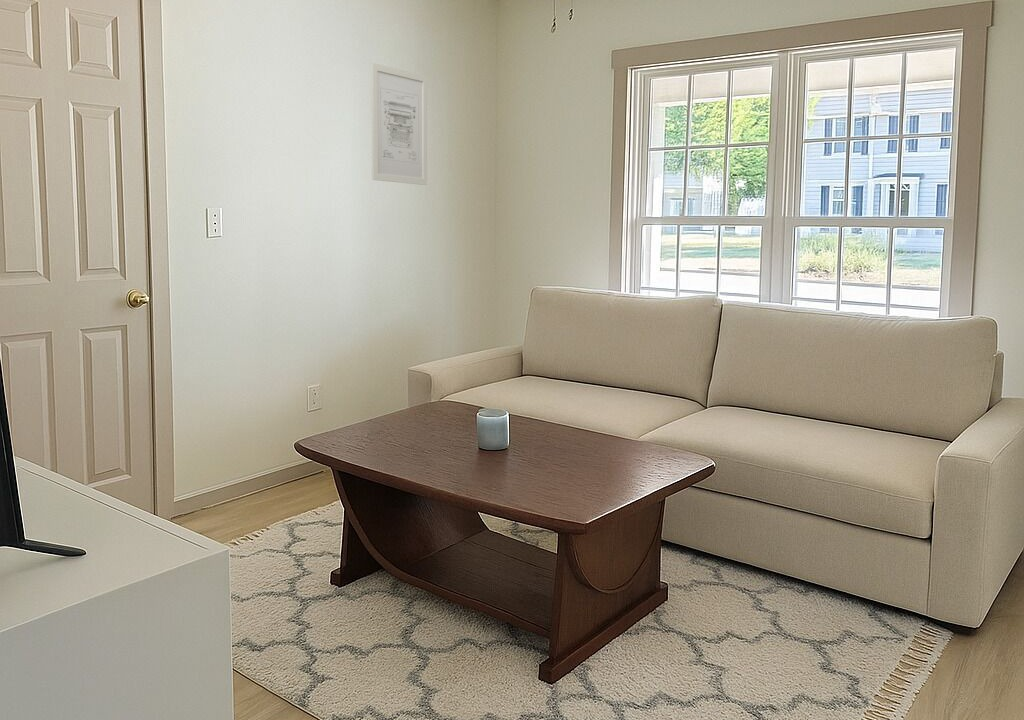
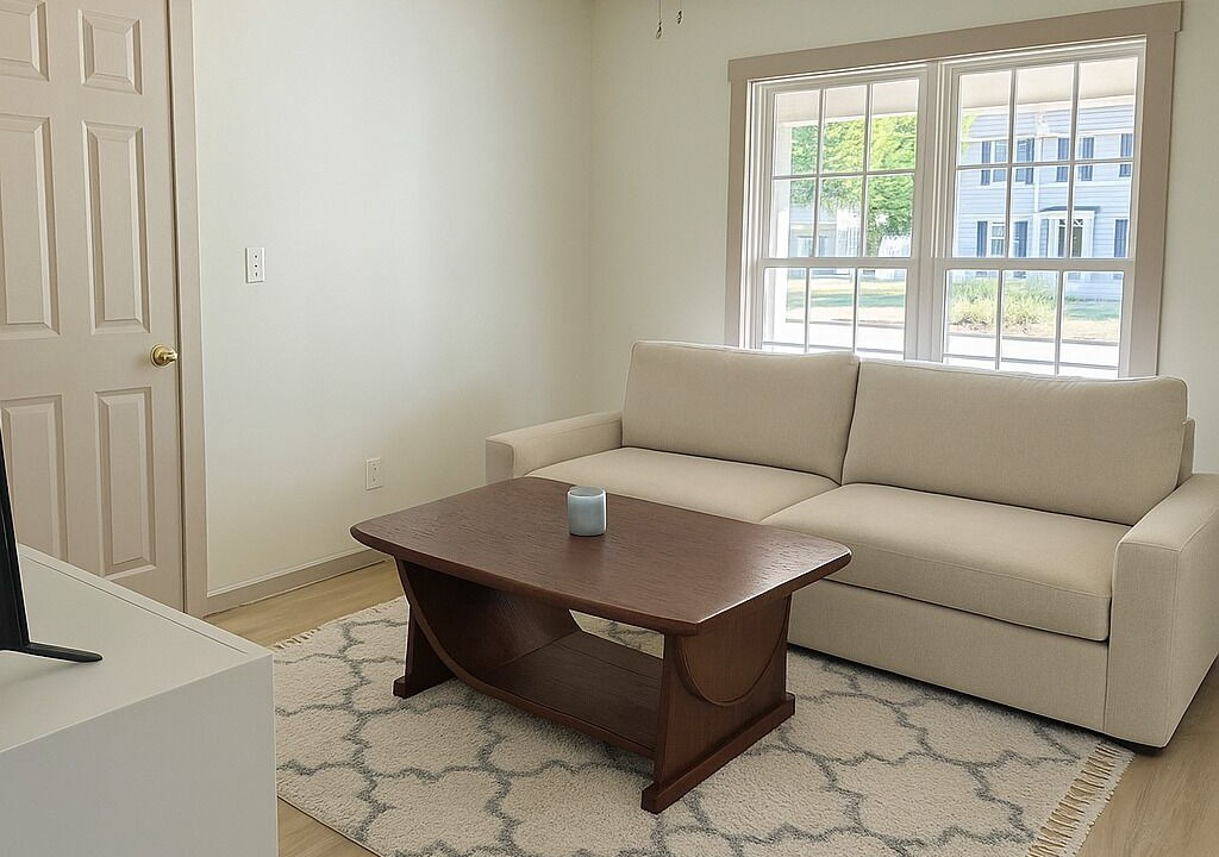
- wall art (400, 126)
